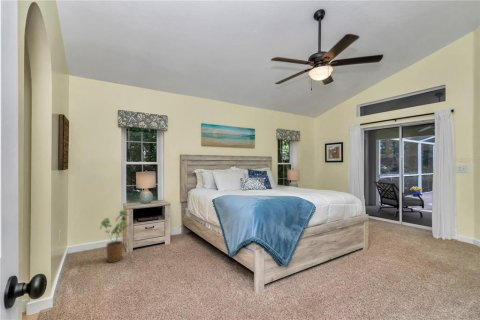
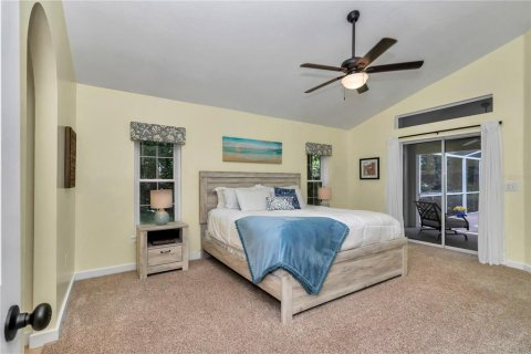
- house plant (116, 235)
